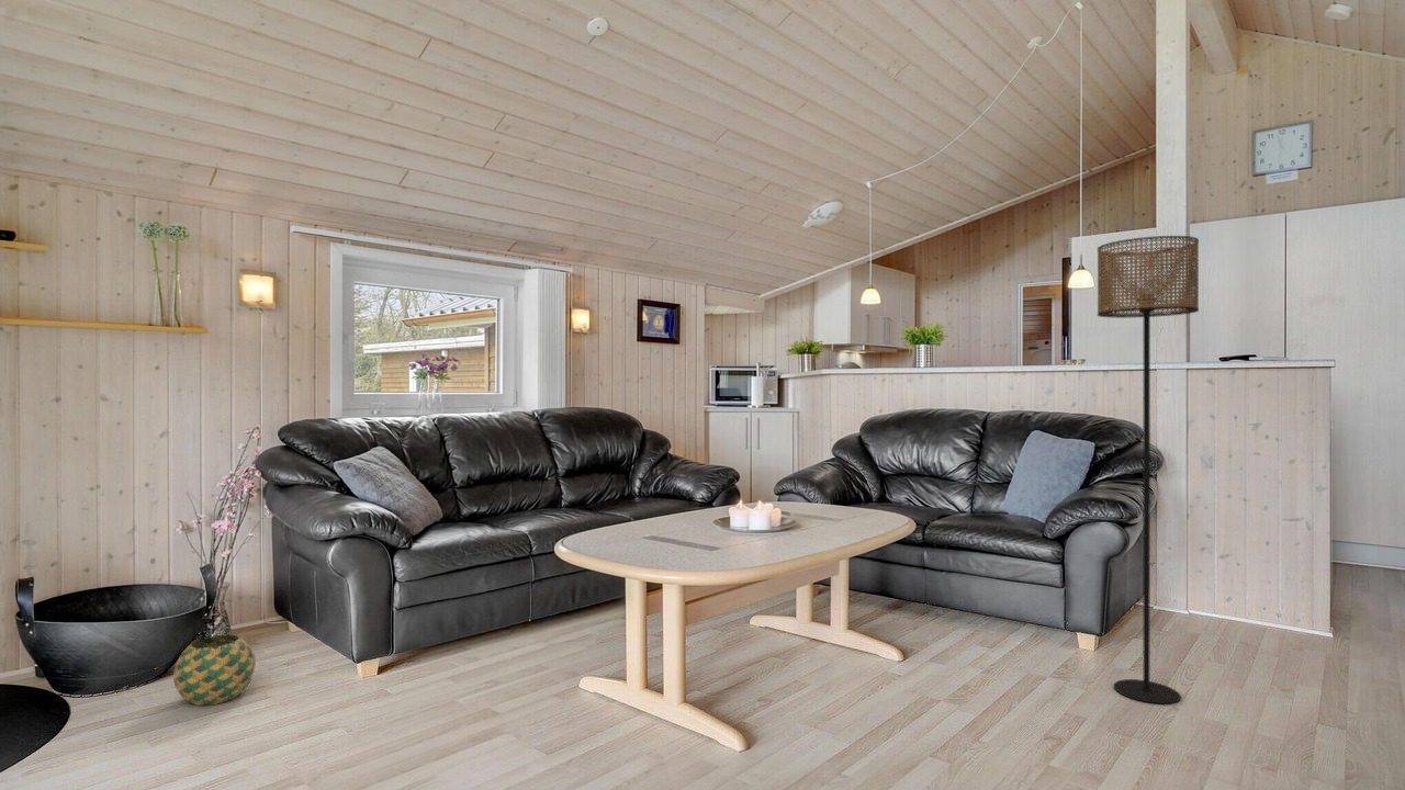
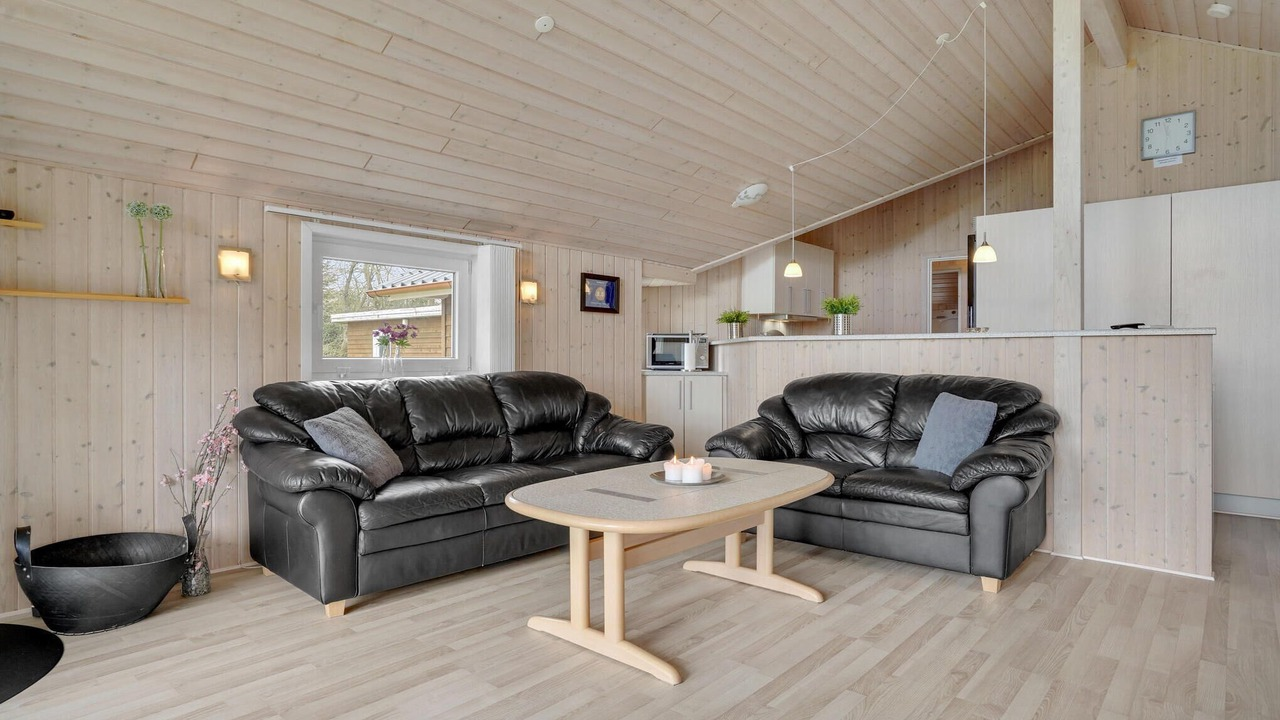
- floor lamp (1146, 469)
- decorative ball (215, 668)
